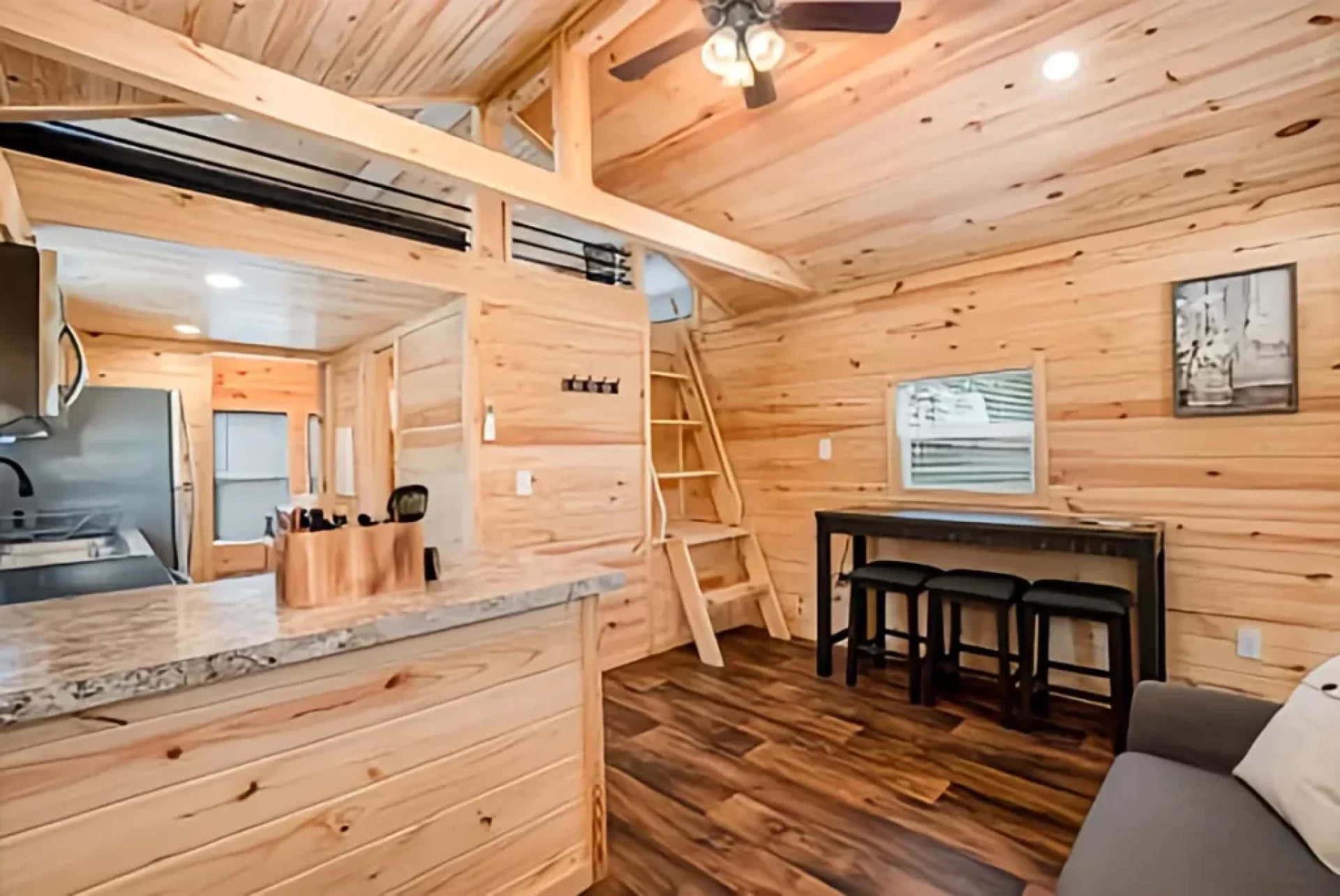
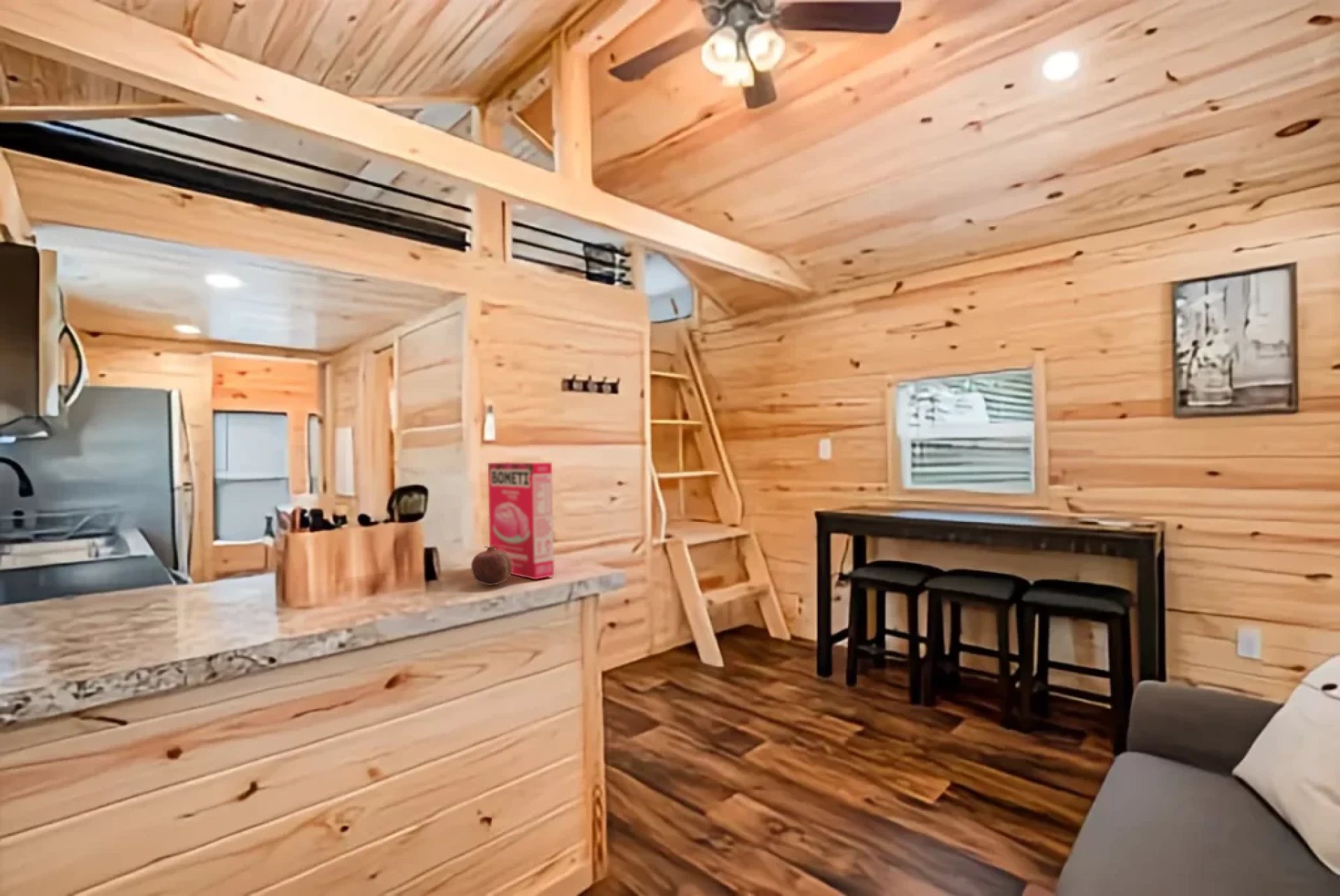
+ fruit (491, 565)
+ cereal box (519, 517)
